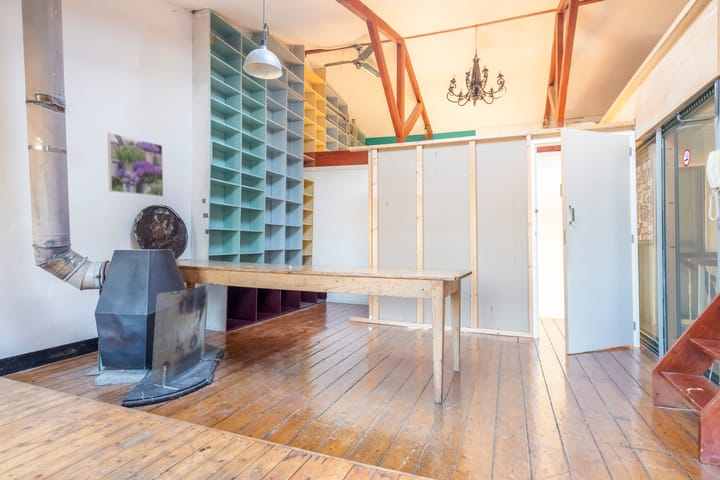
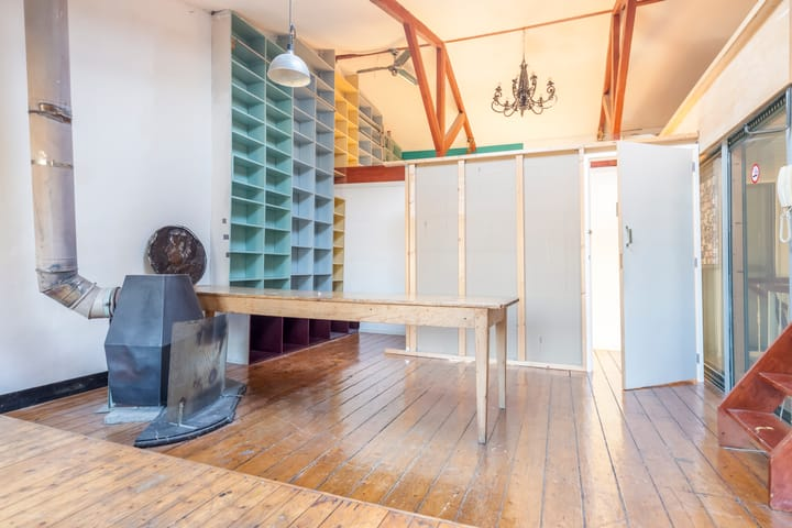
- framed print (137, 166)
